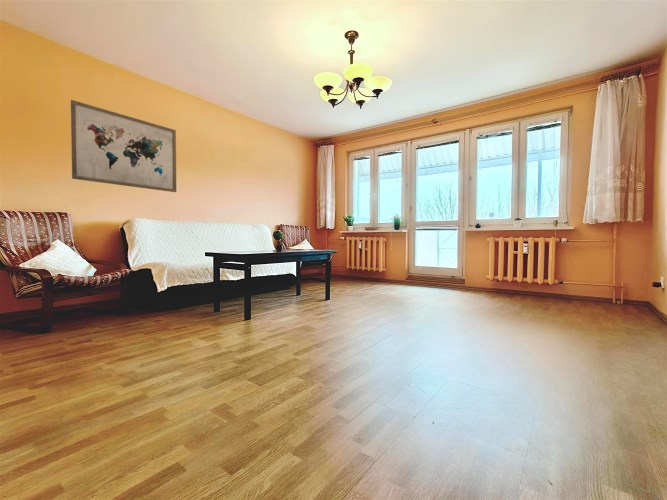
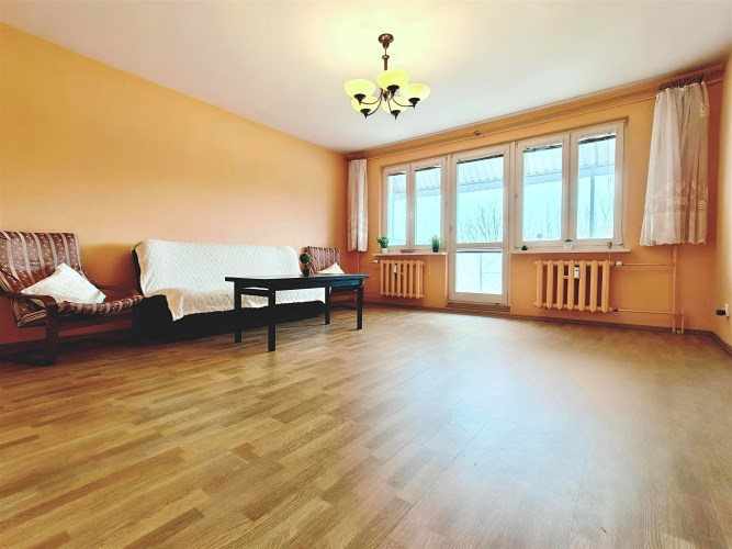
- wall art (129, 151)
